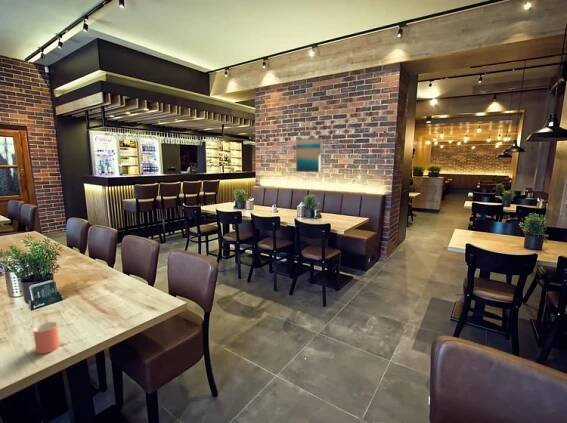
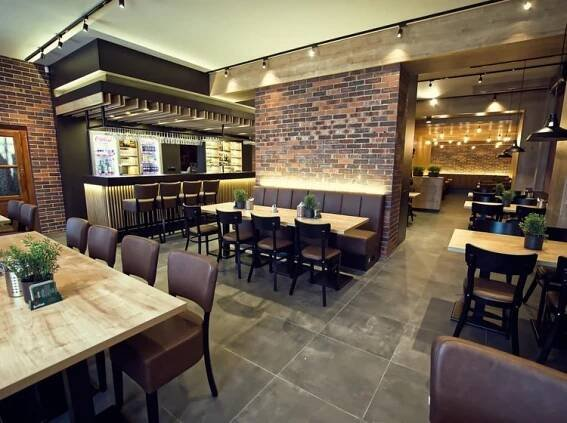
- wall art (308, 155)
- cup (47, 335)
